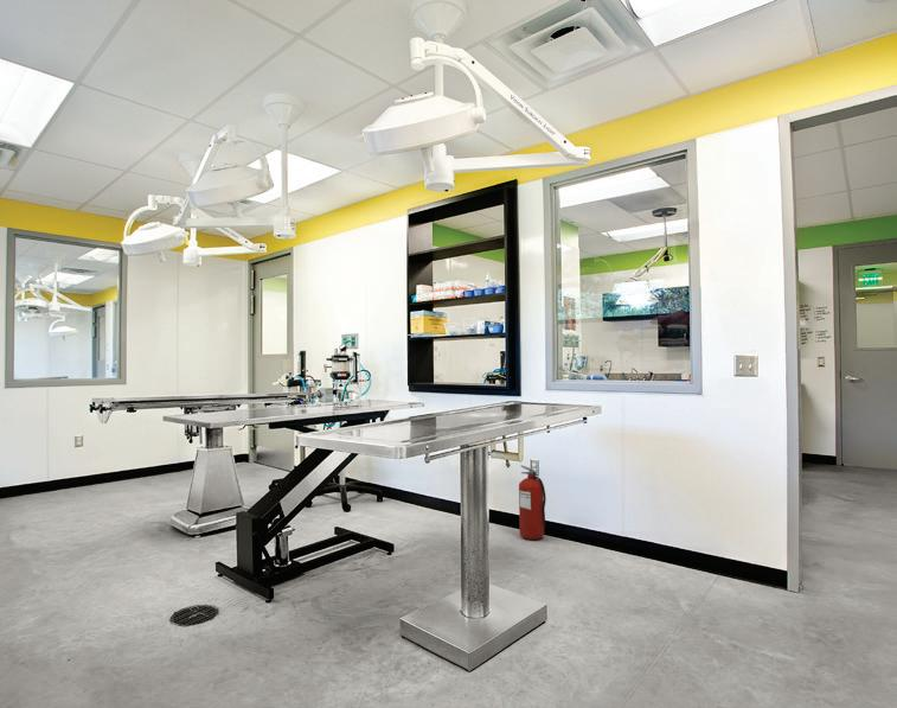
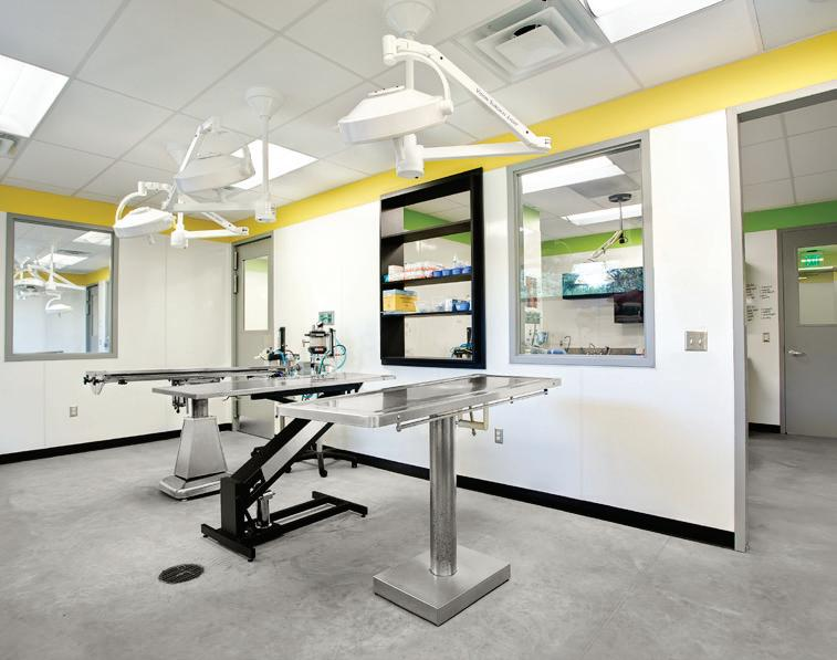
- fire extinguisher (532, 502)
